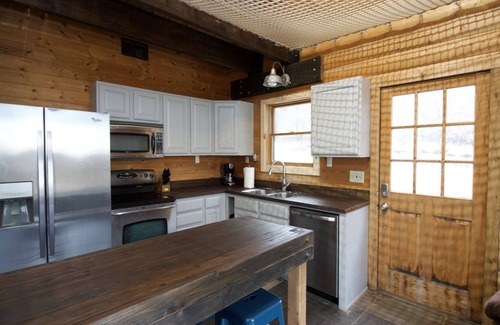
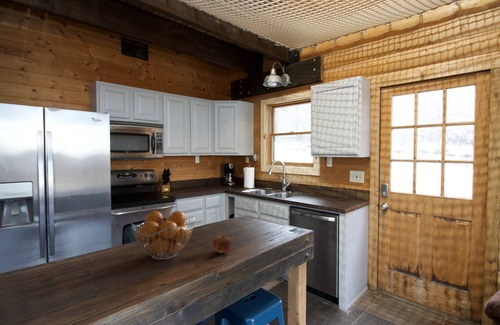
+ fruit (222, 243)
+ fruit basket (164, 233)
